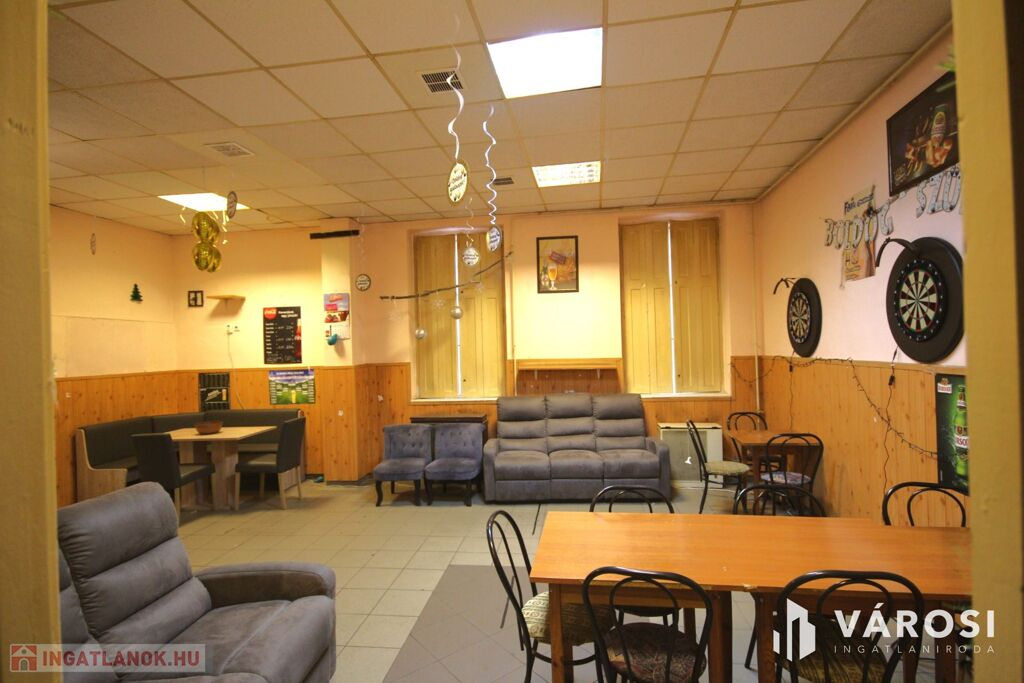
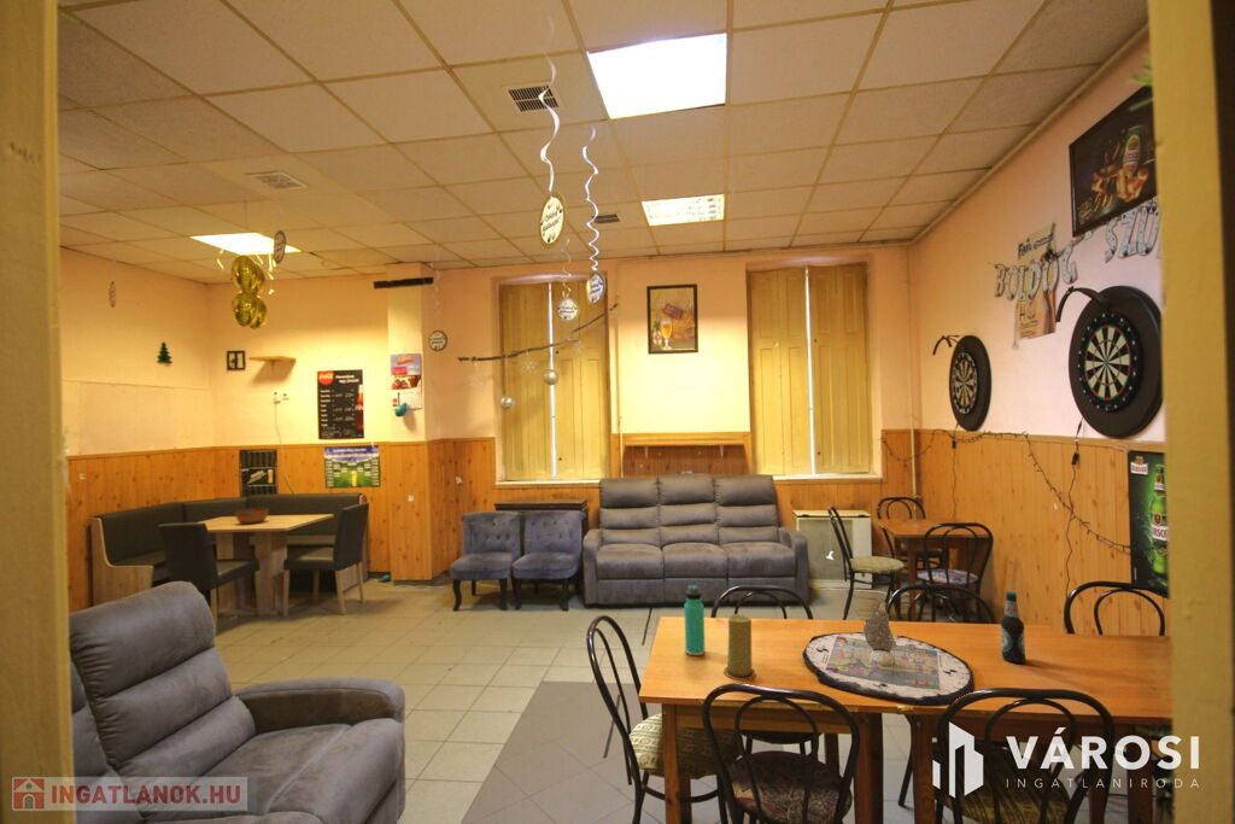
+ board game (882, 632)
+ bottle (1012, 625)
+ candle (738, 644)
+ thermos bottle (693, 619)
